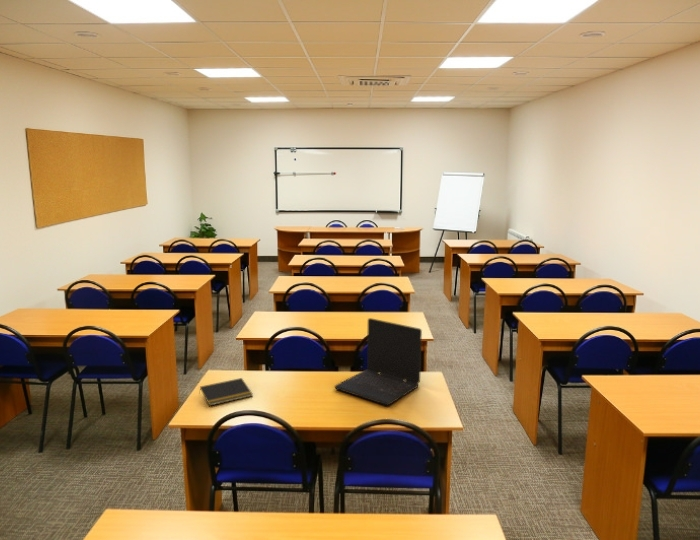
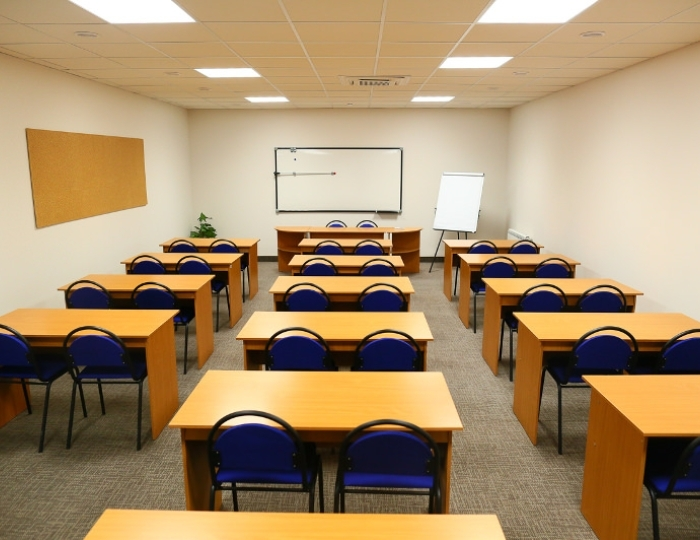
- notepad (226, 391)
- laptop (377, 358)
